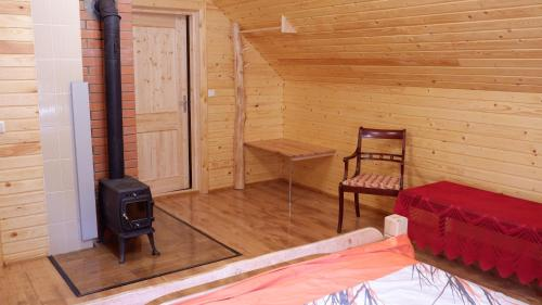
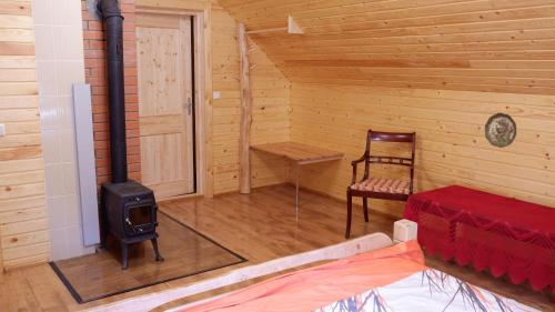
+ decorative plate (501, 130)
